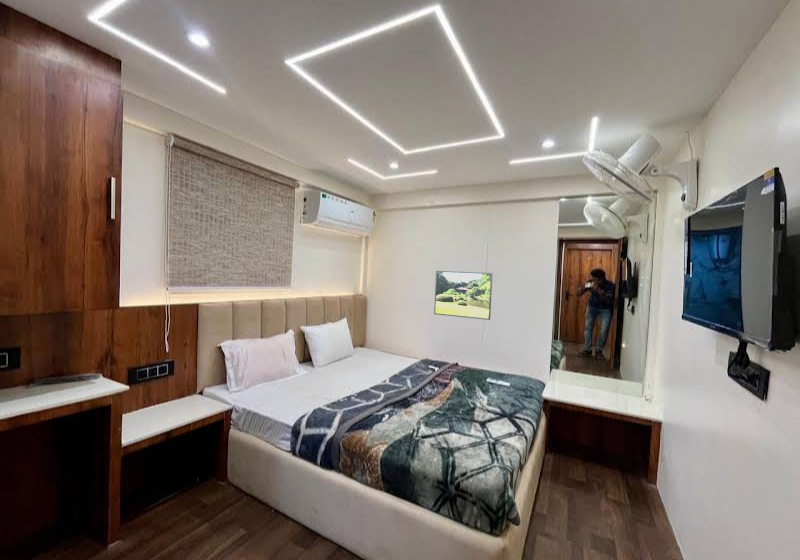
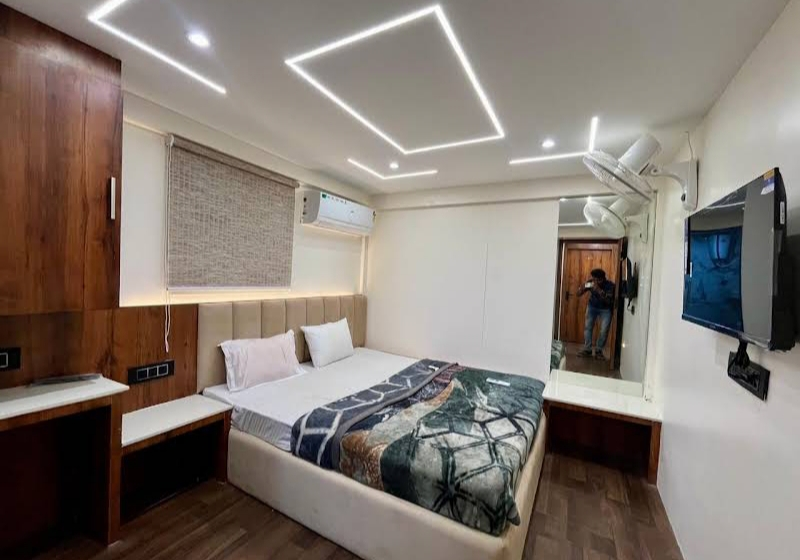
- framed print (462, 294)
